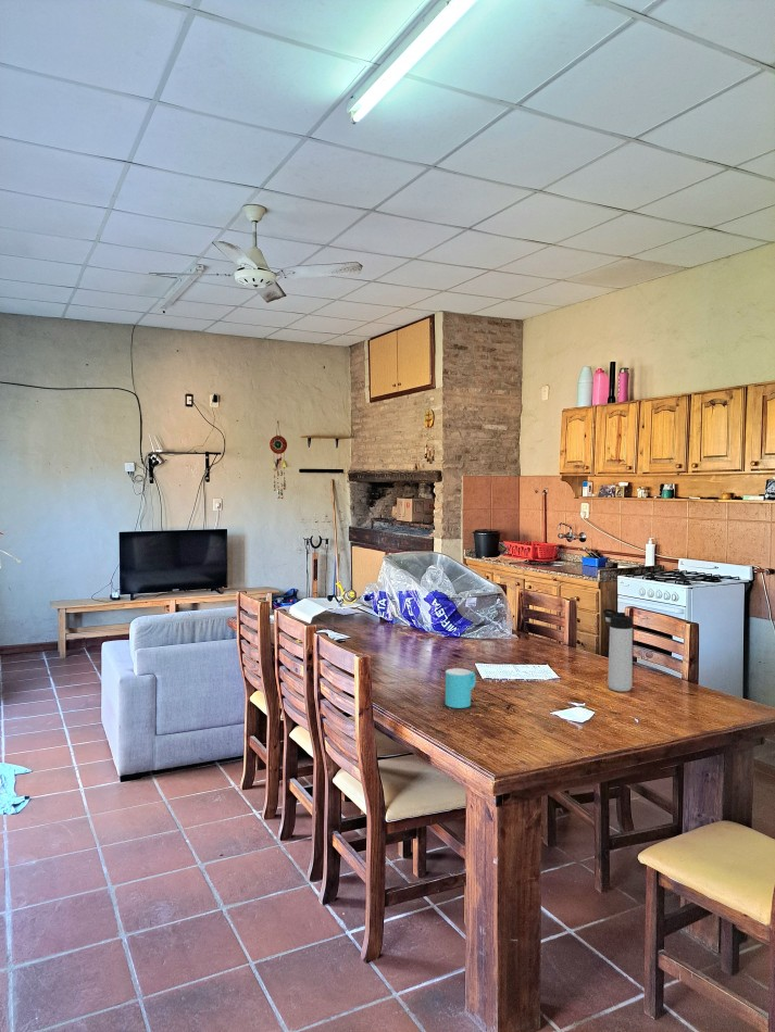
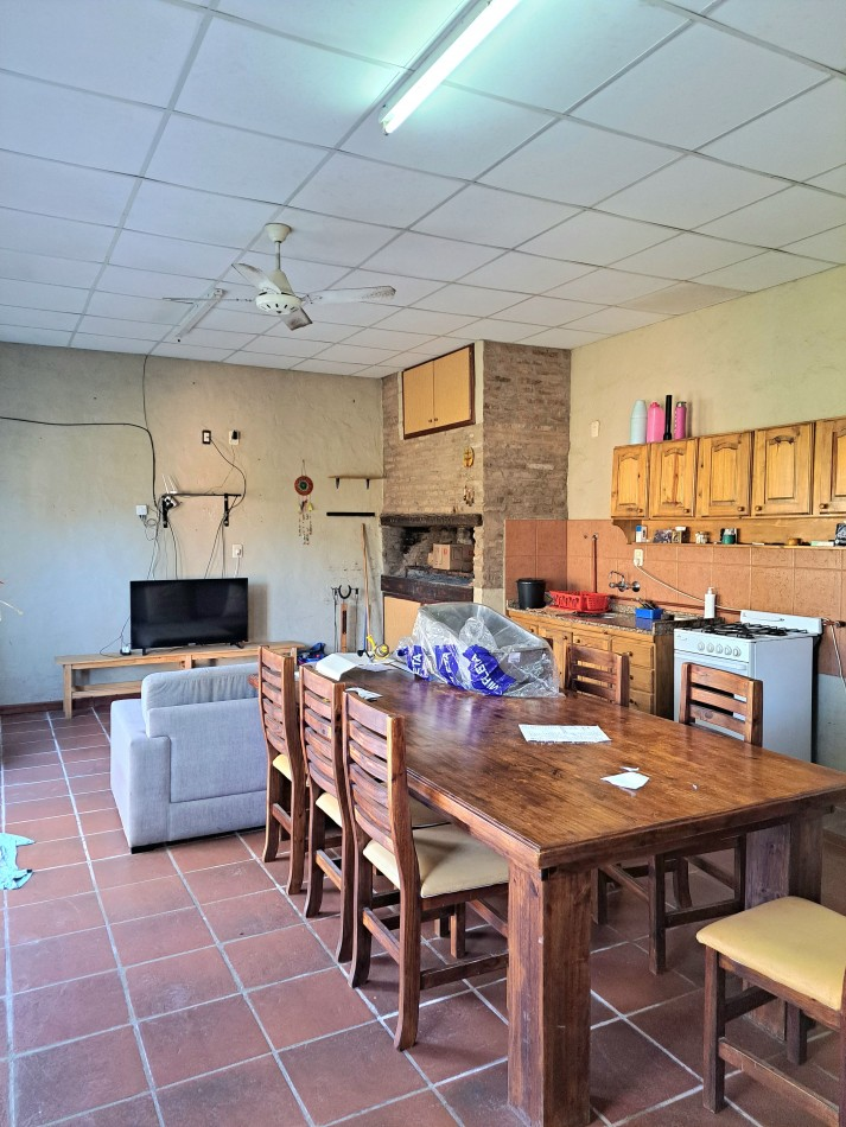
- cup (462, 687)
- thermos bottle (616, 650)
